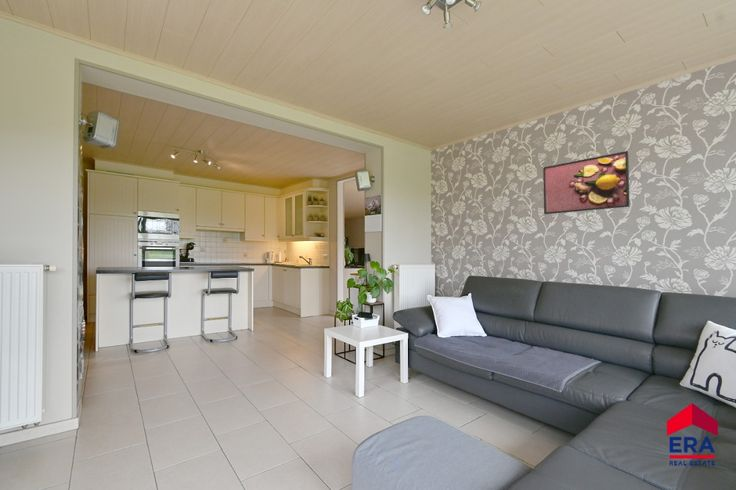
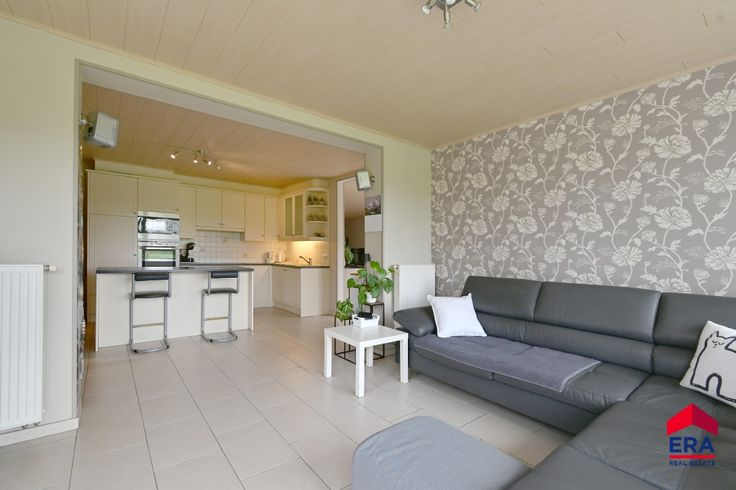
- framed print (582, 185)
